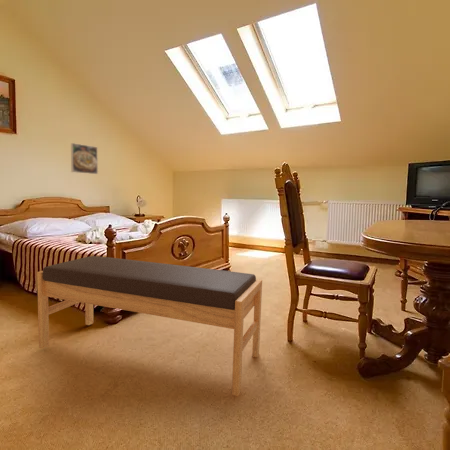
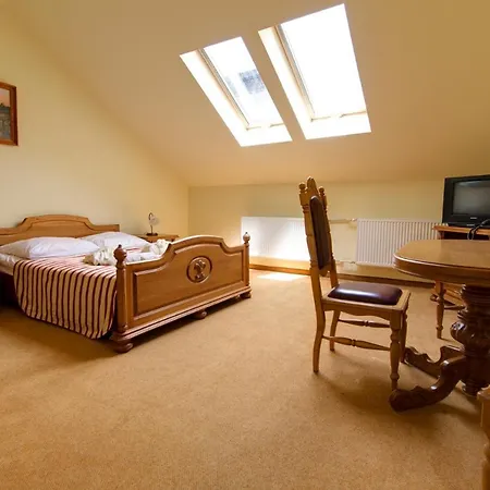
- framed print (84, 159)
- bench (148, 311)
